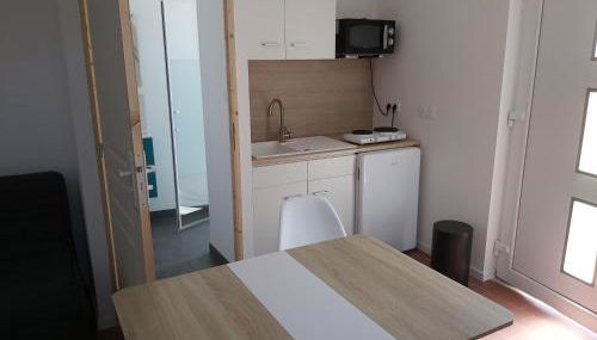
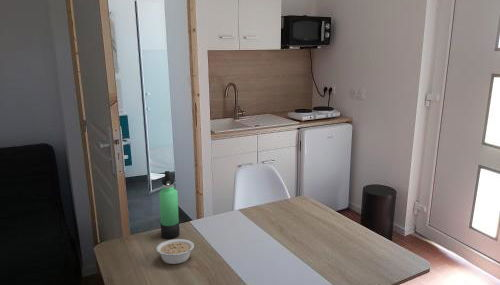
+ legume (177, 251)
+ thermos bottle (168, 203)
